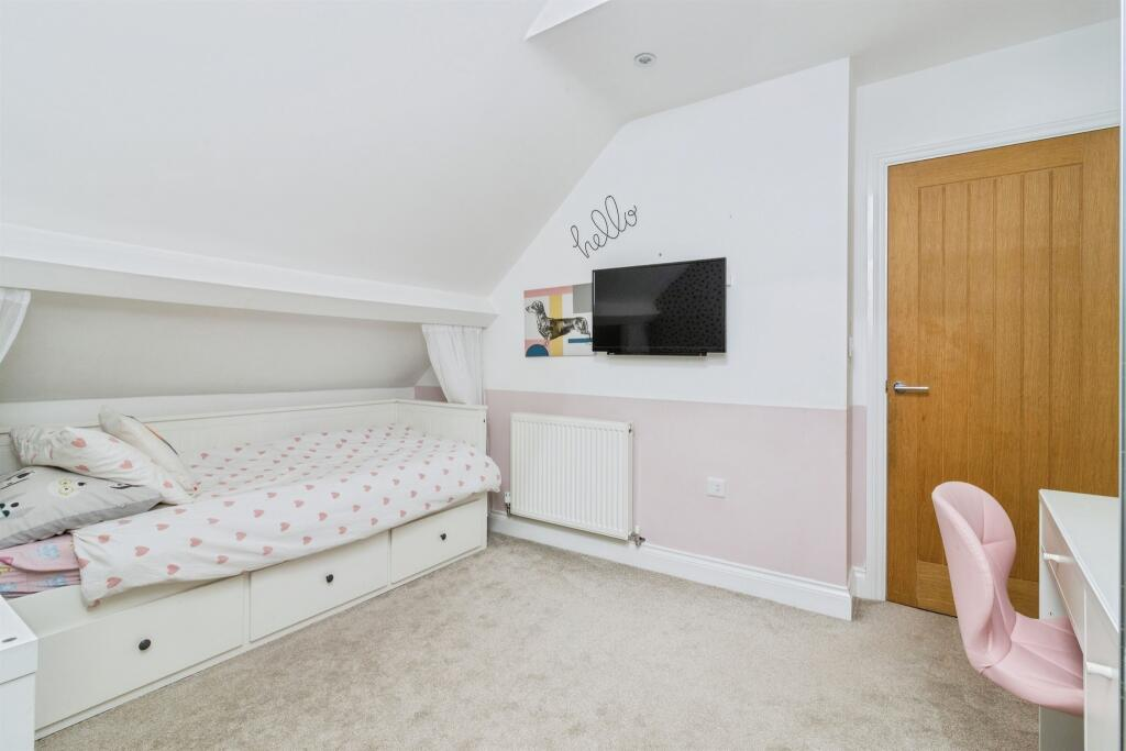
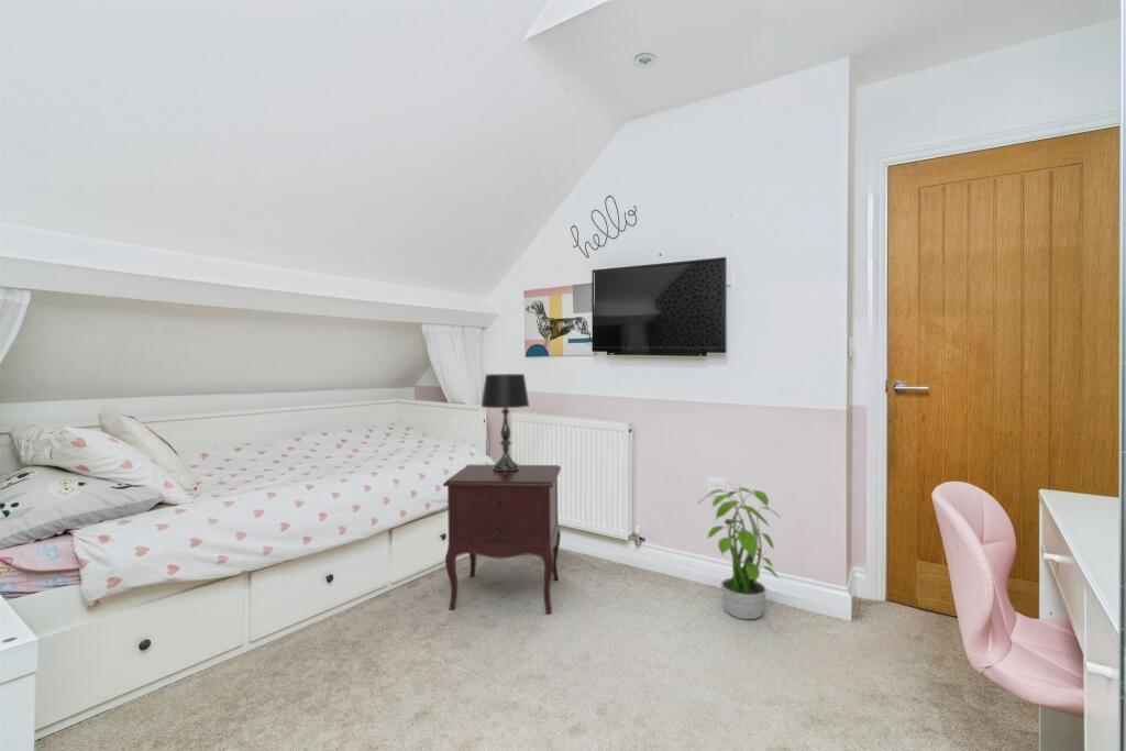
+ table lamp (505, 420)
+ potted plant (733, 549)
+ nightstand (506, 532)
